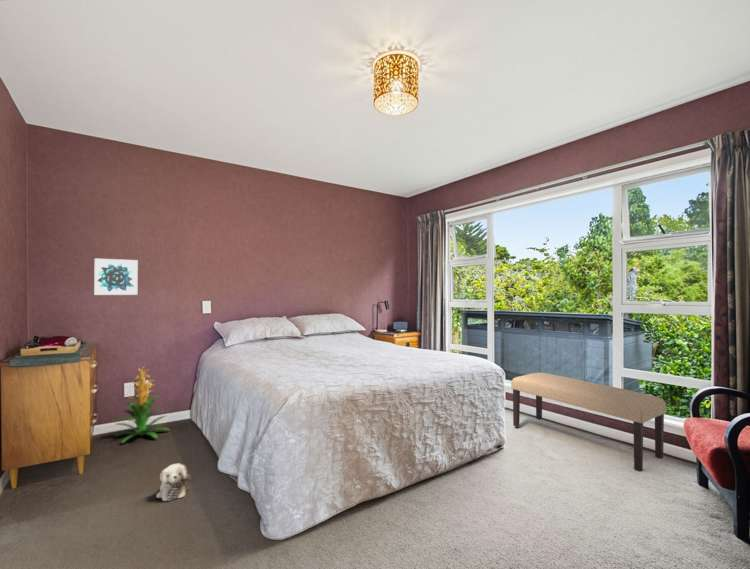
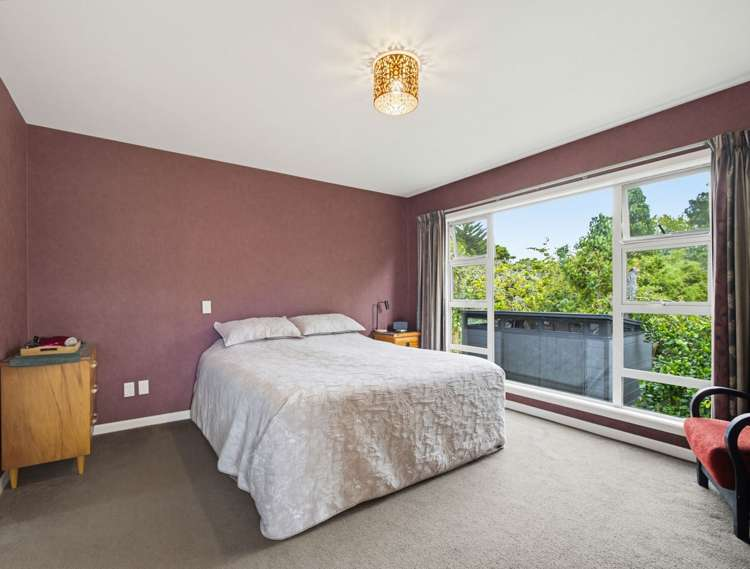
- wall art (116, 277)
- plush toy (175, 475)
- bench (582, 407)
- indoor plant (142, 399)
